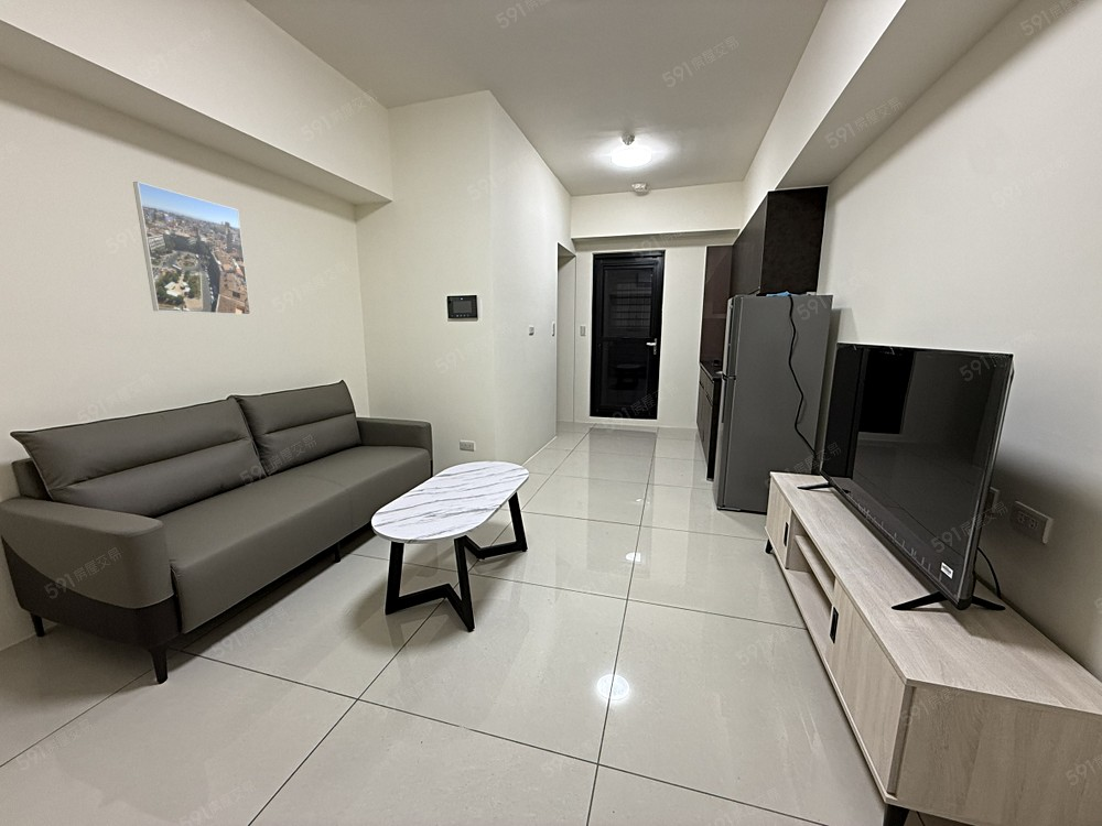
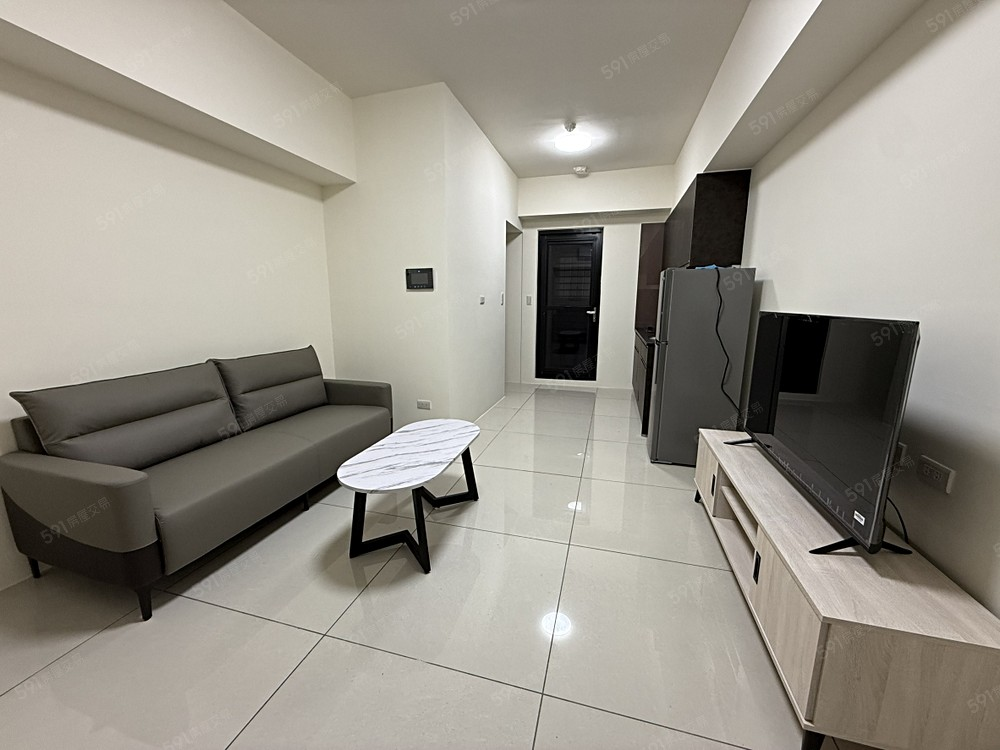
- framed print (198, 256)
